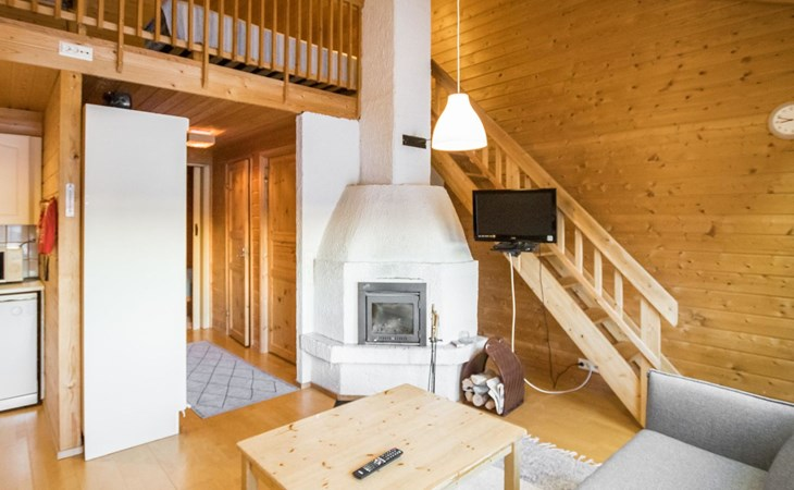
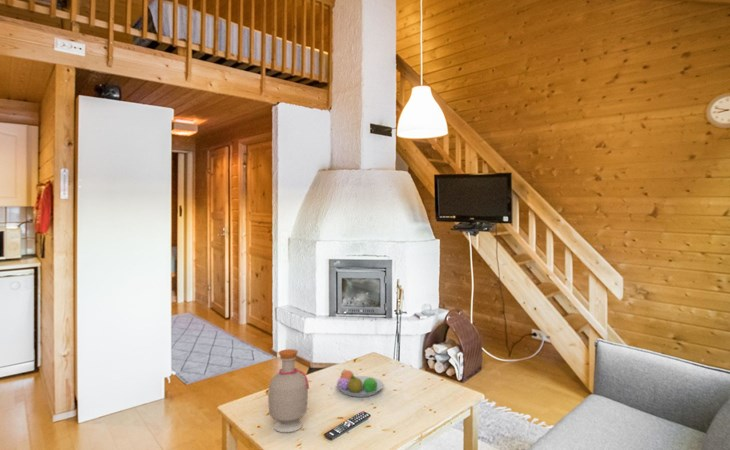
+ fruit bowl (360, 380)
+ bottle (288, 388)
